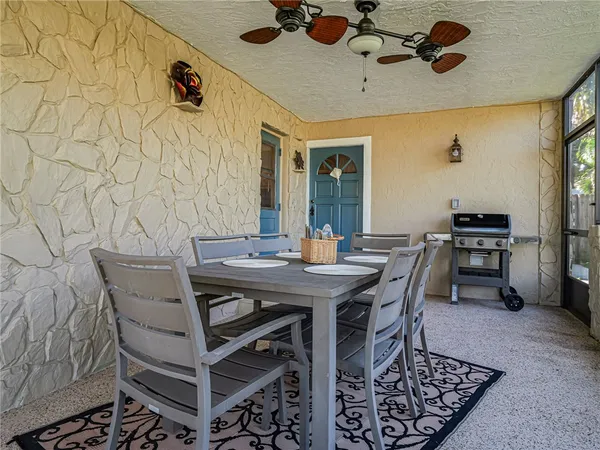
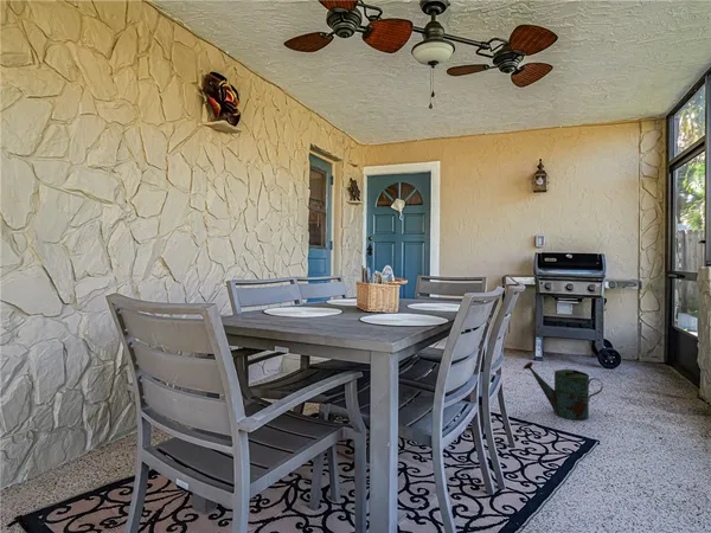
+ watering can (561, 388)
